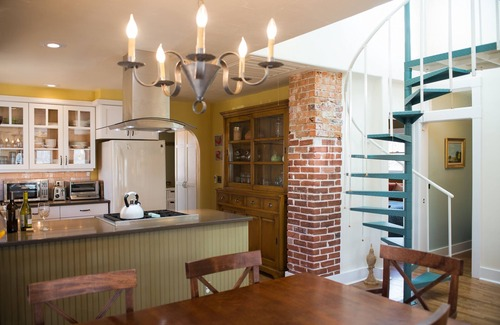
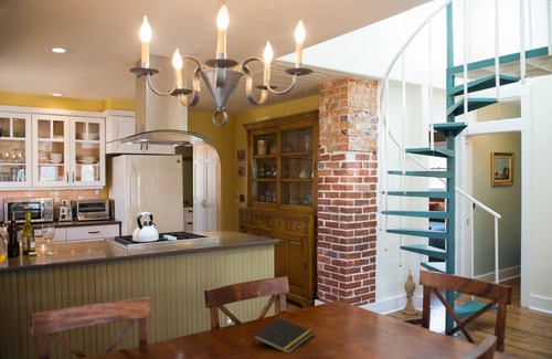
+ notepad (284, 335)
